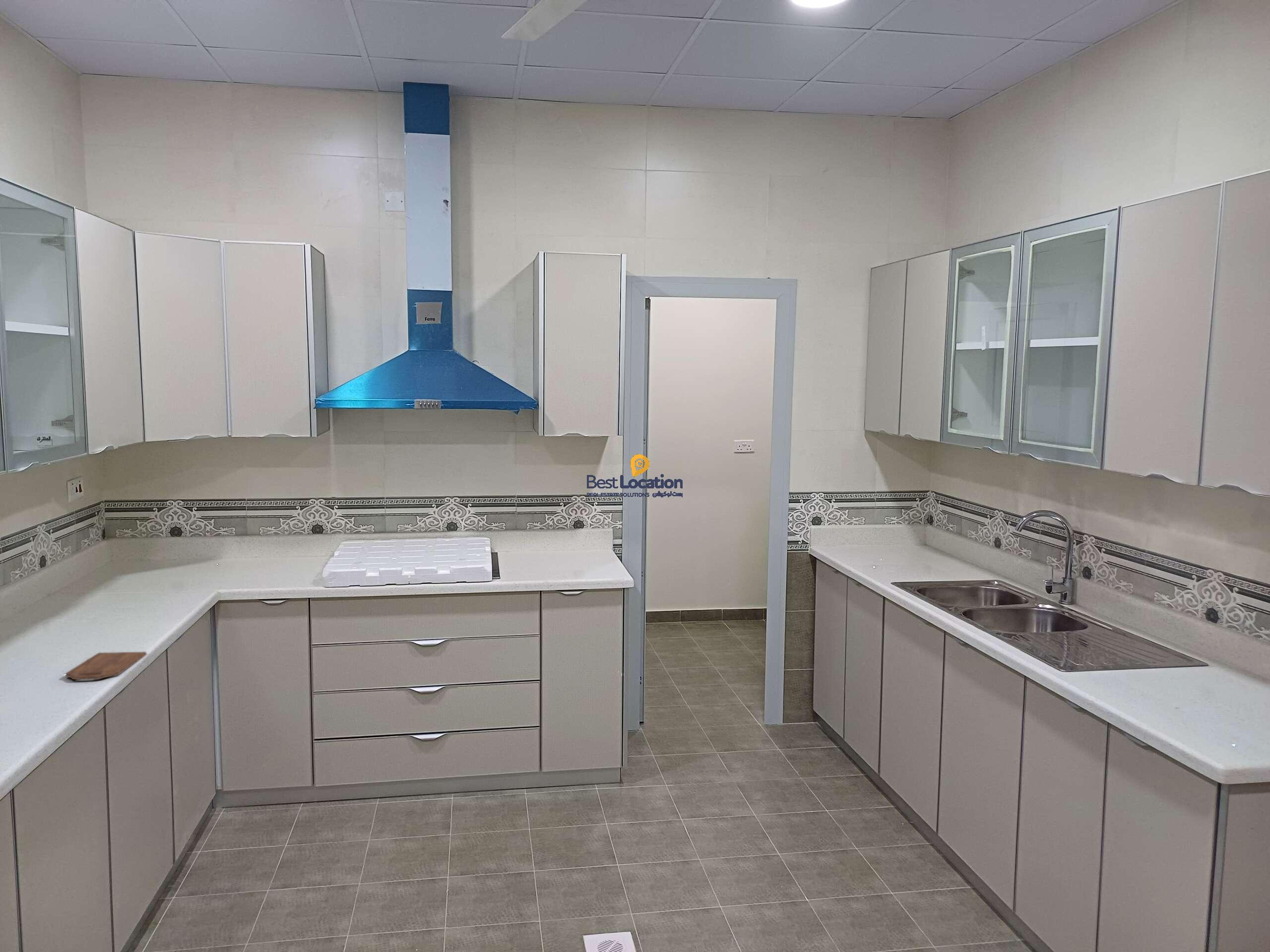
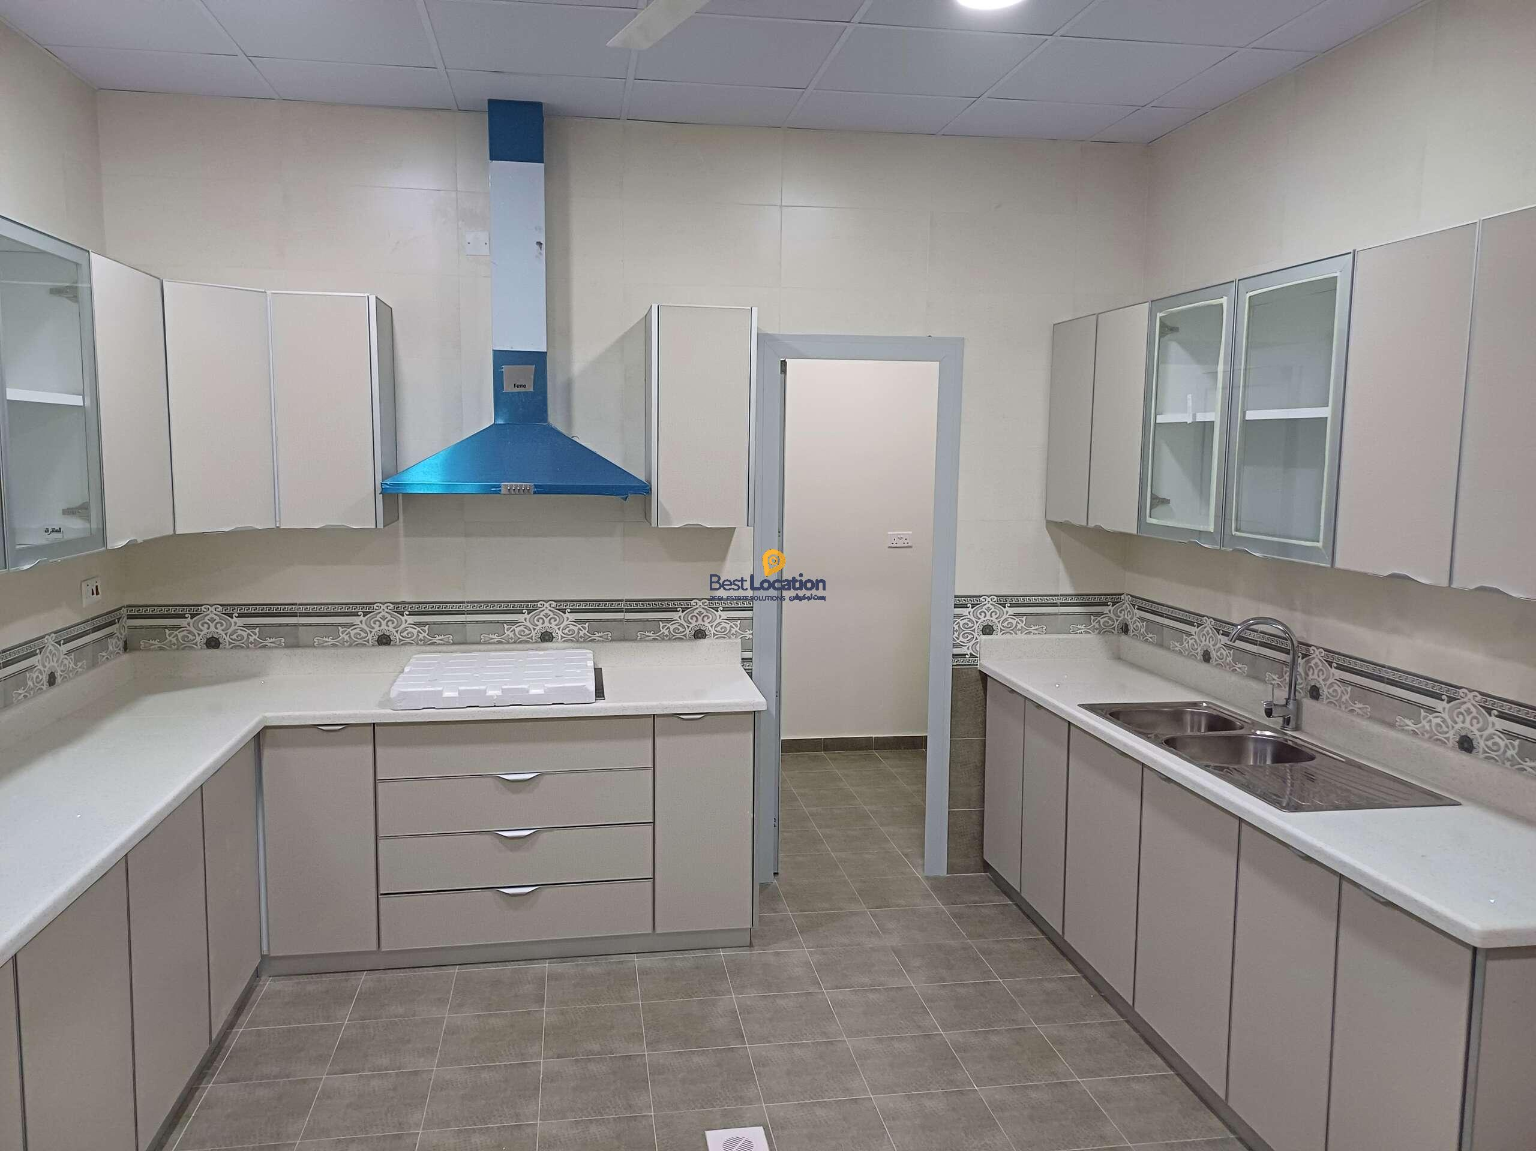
- cutting board (105, 665)
